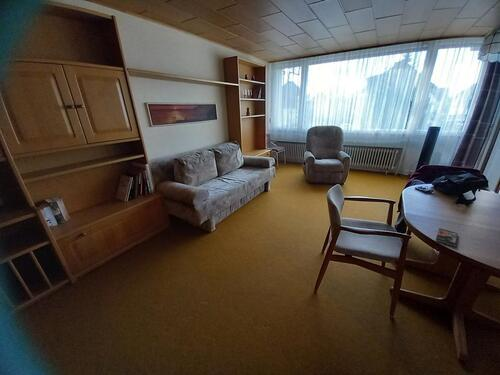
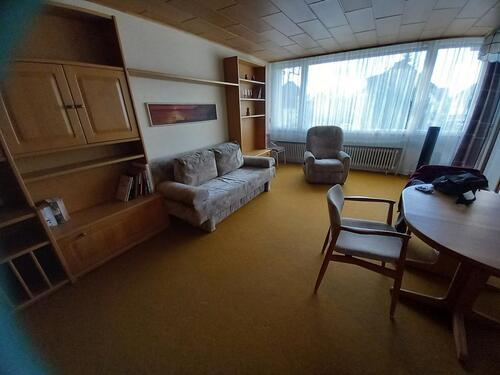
- smartphone (446, 236)
